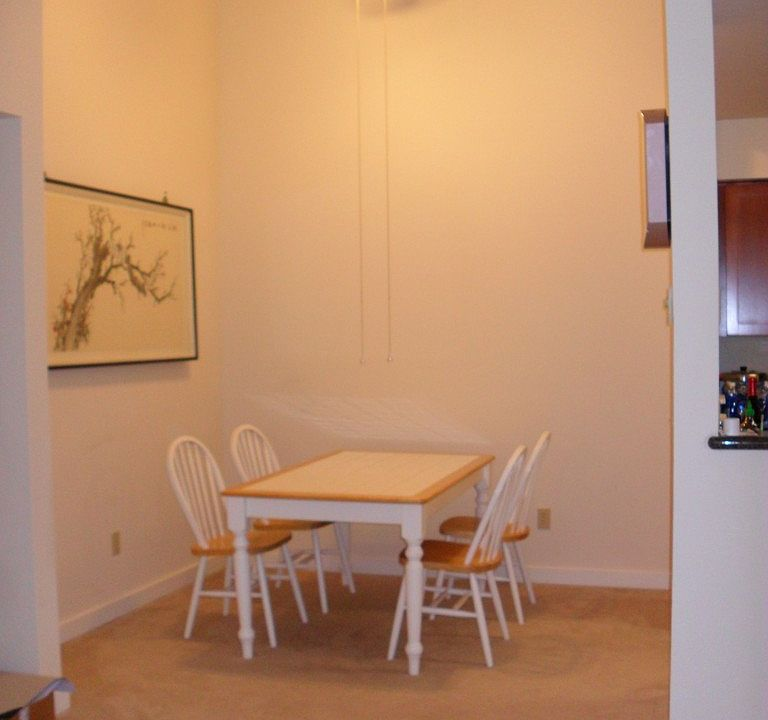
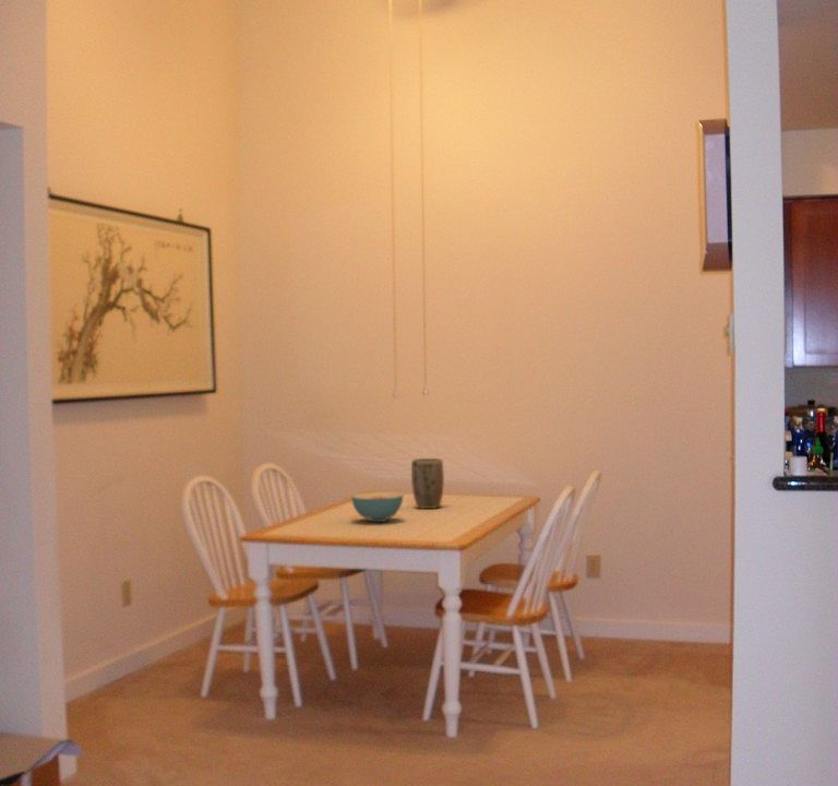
+ plant pot (428, 483)
+ cereal bowl (378, 508)
